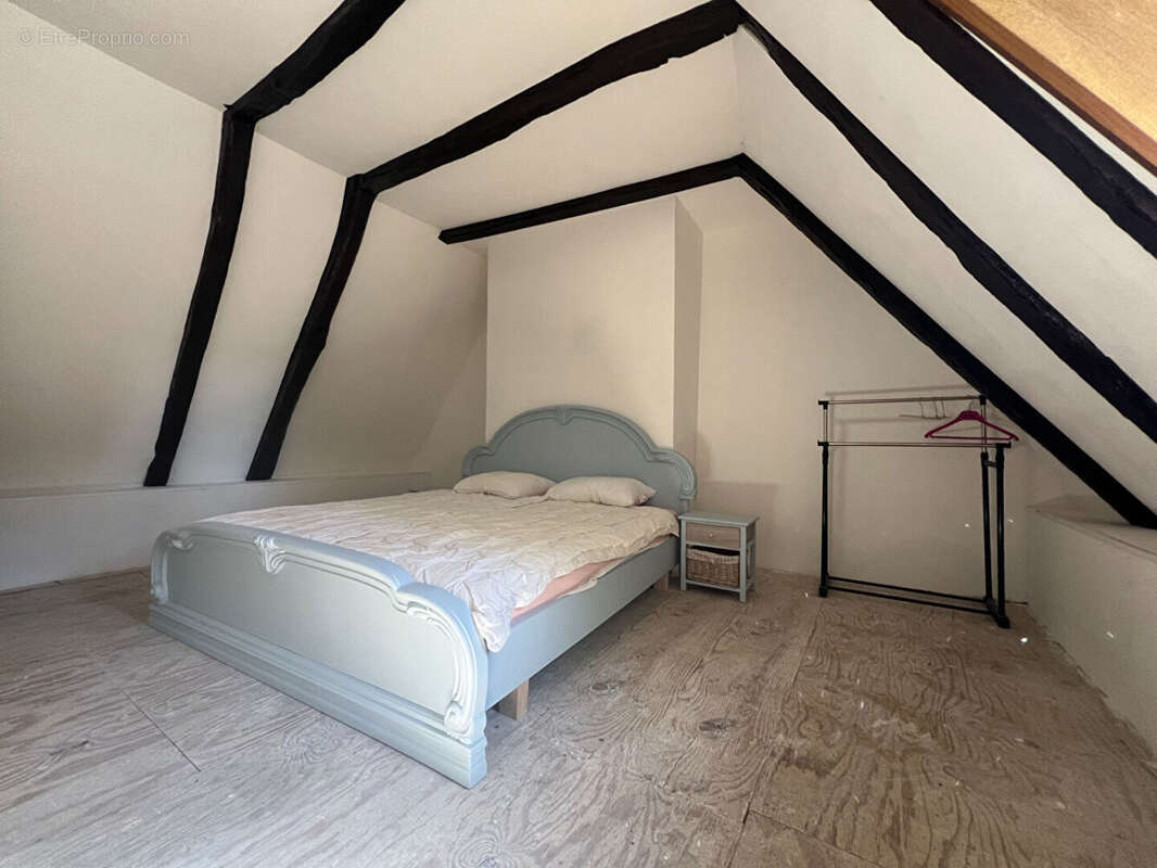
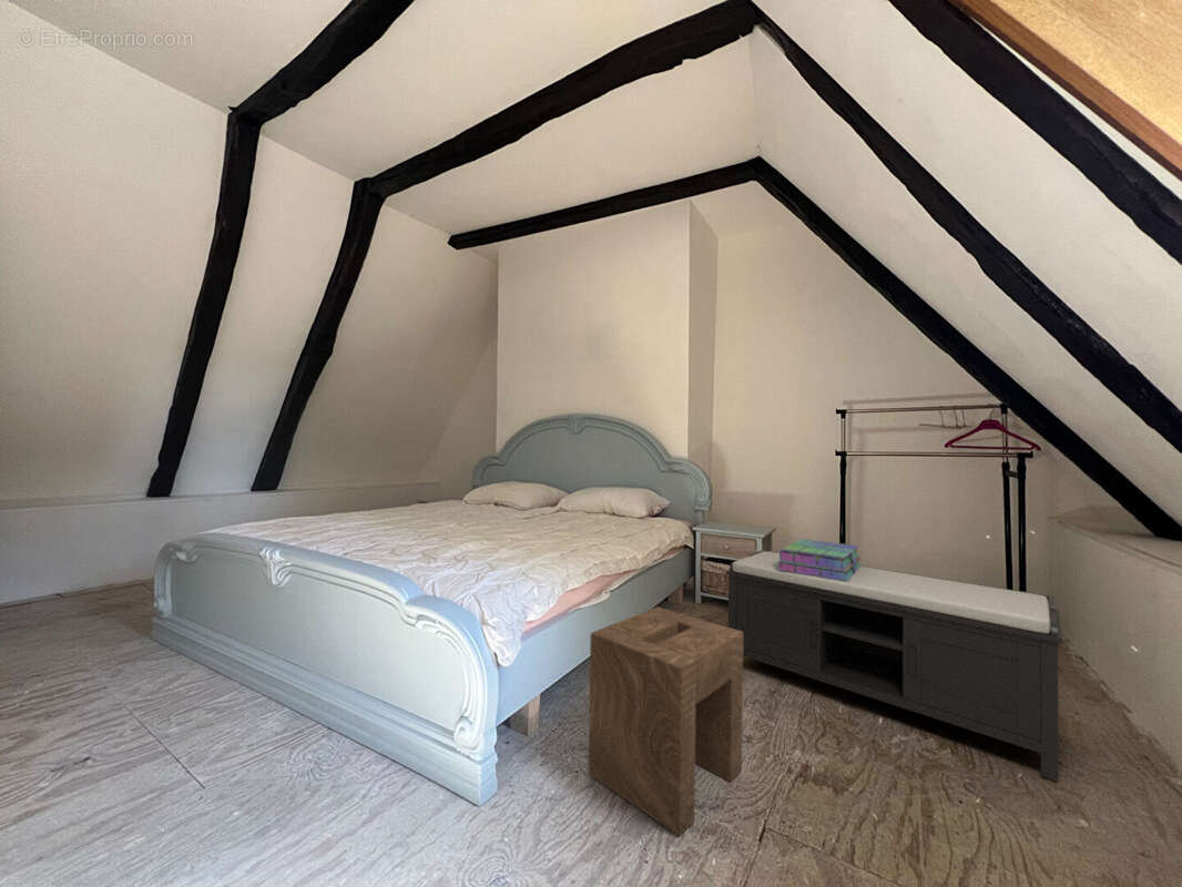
+ bench (870, 635)
+ stack of books (819, 557)
+ stool (666, 702)
